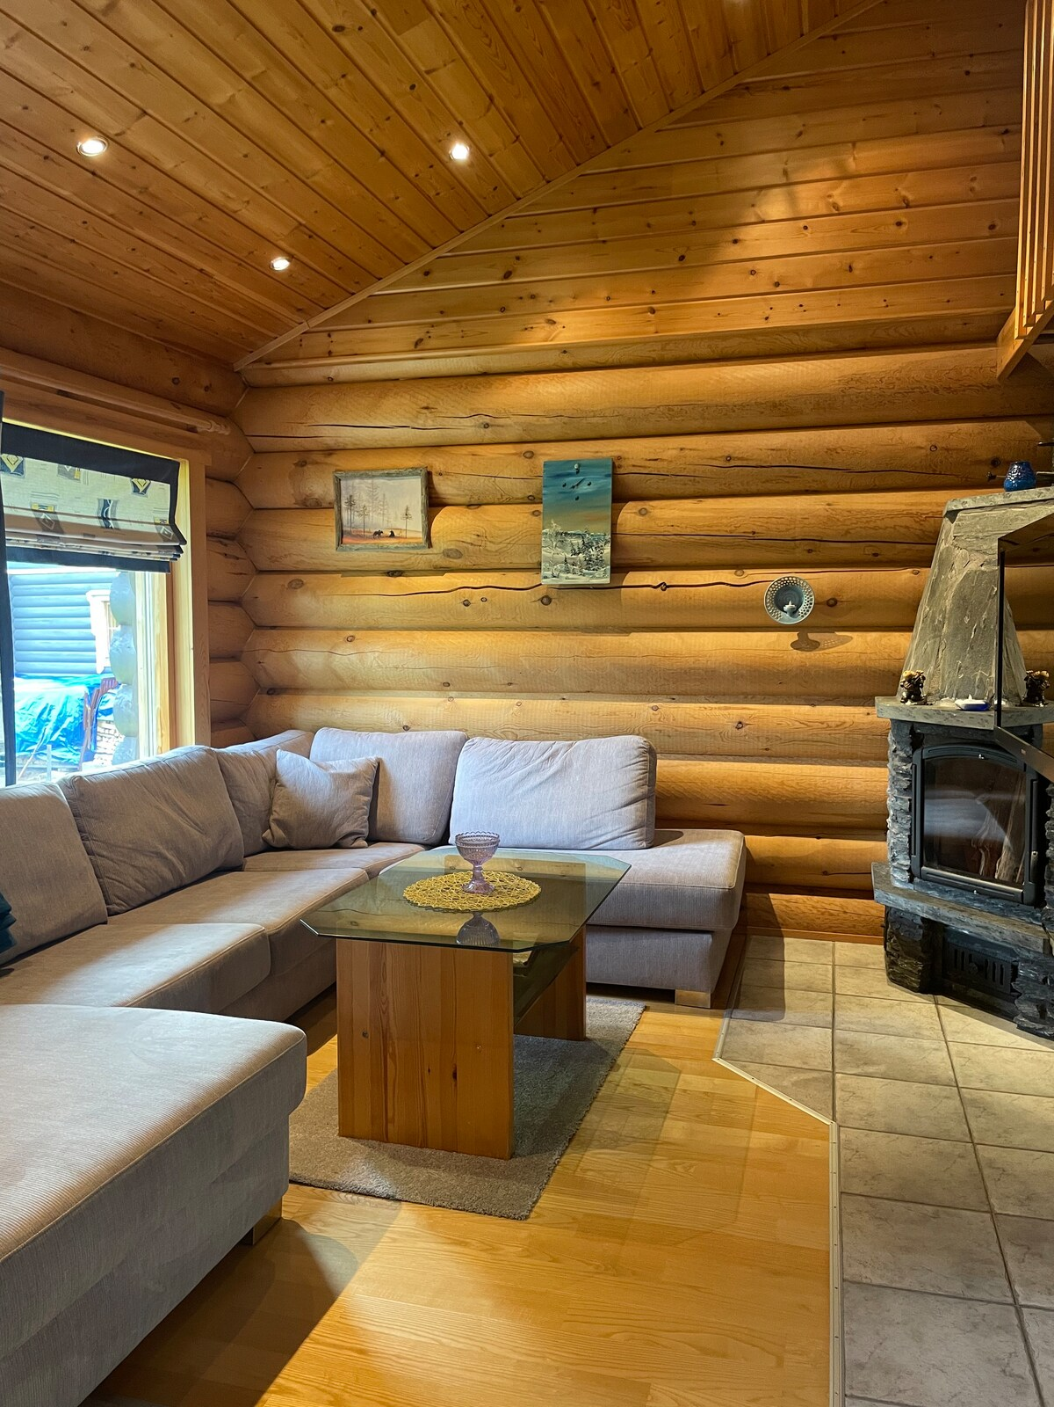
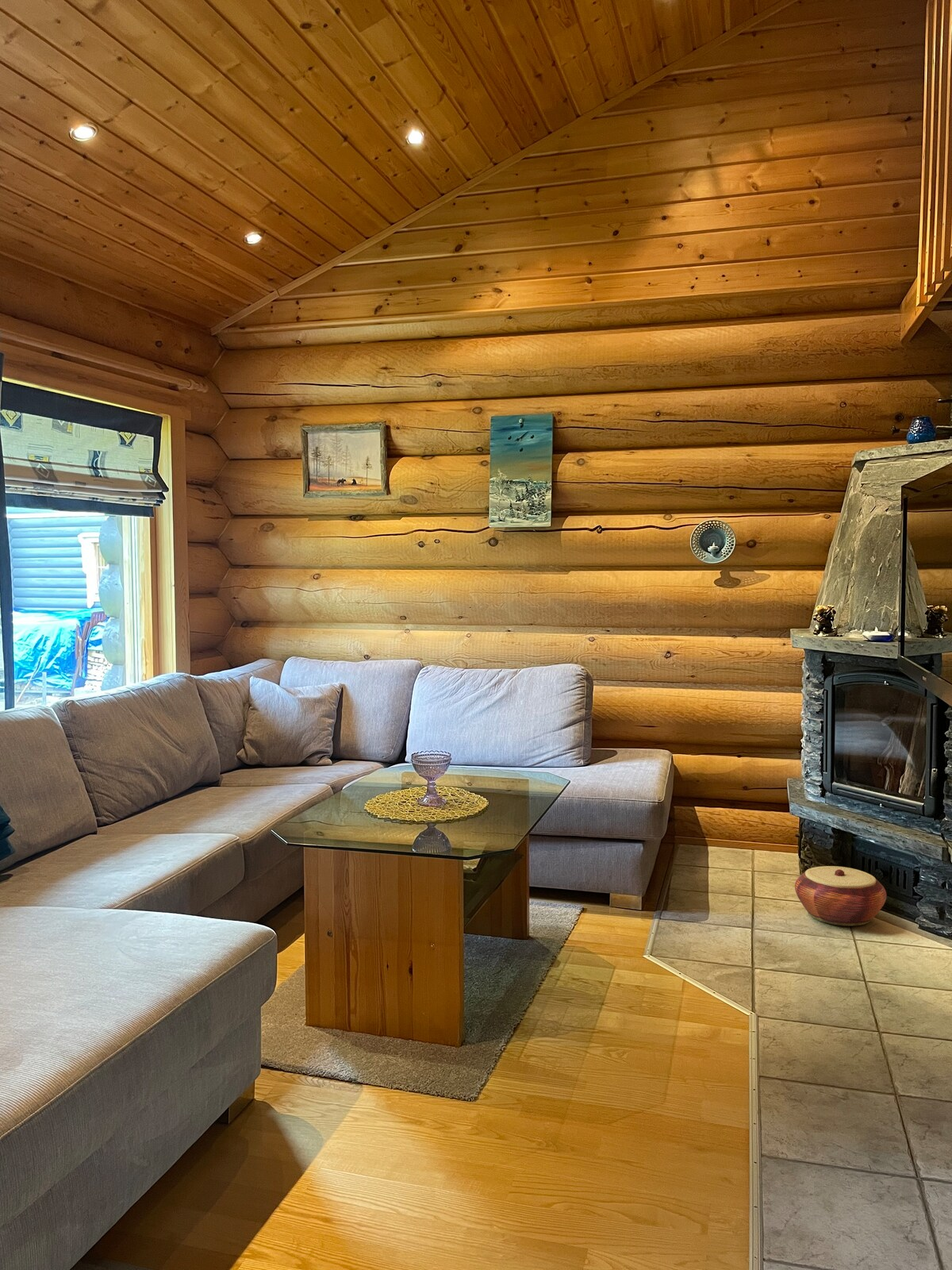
+ woven basket (839, 893)
